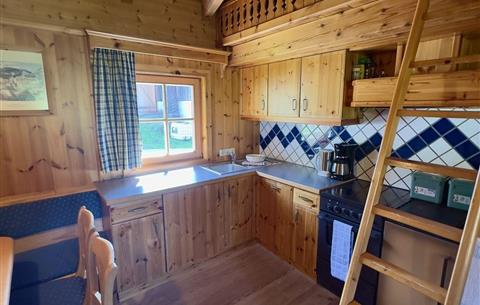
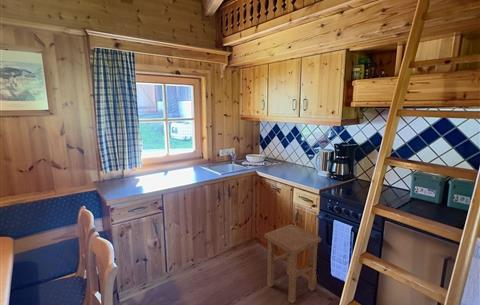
+ stool (291, 261)
